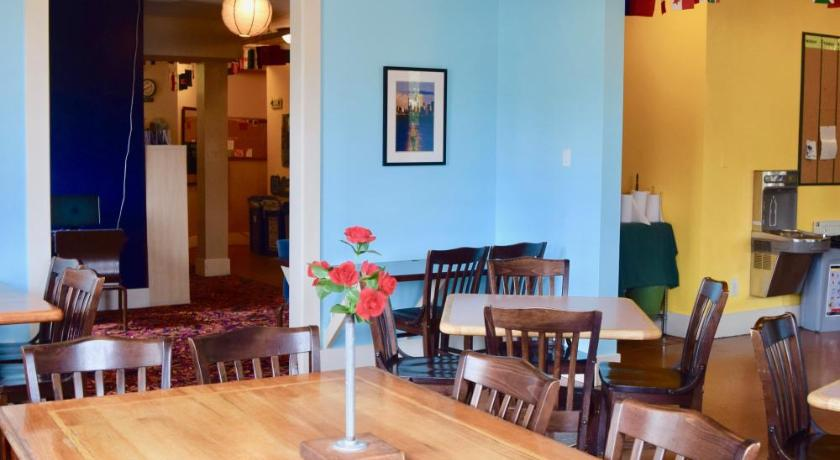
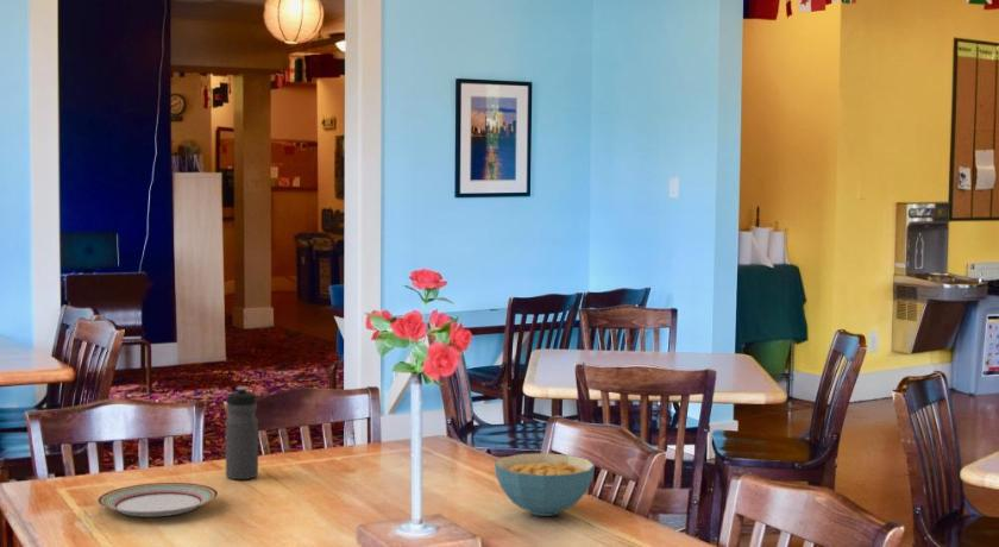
+ cereal bowl (544, 488)
+ plate (158, 501)
+ water bottle (241, 432)
